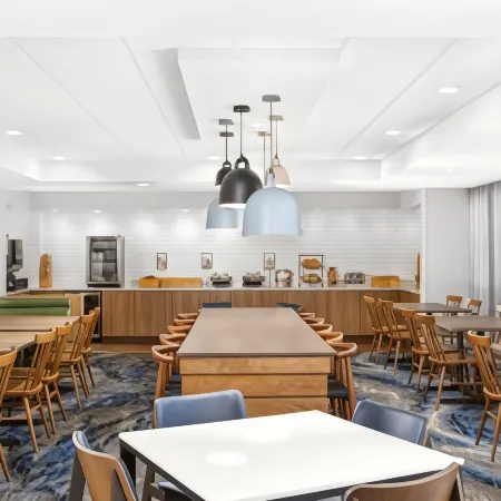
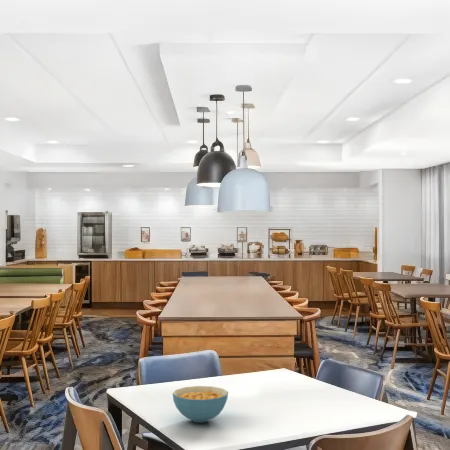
+ cereal bowl (200, 406)
